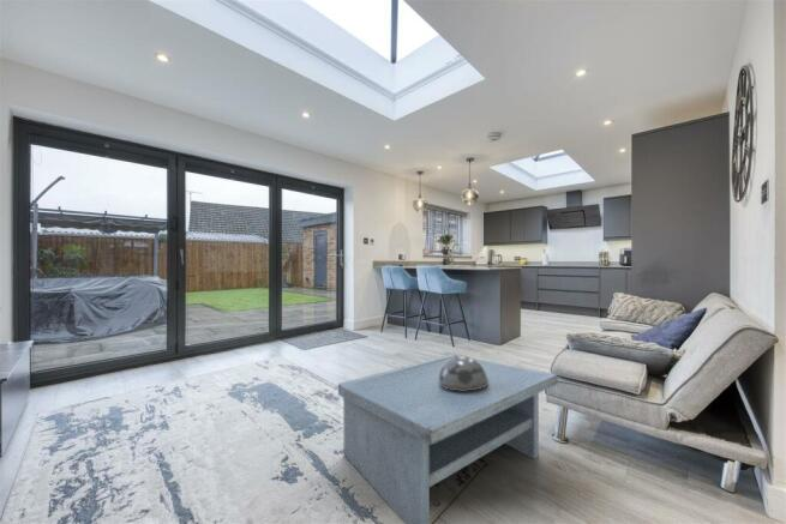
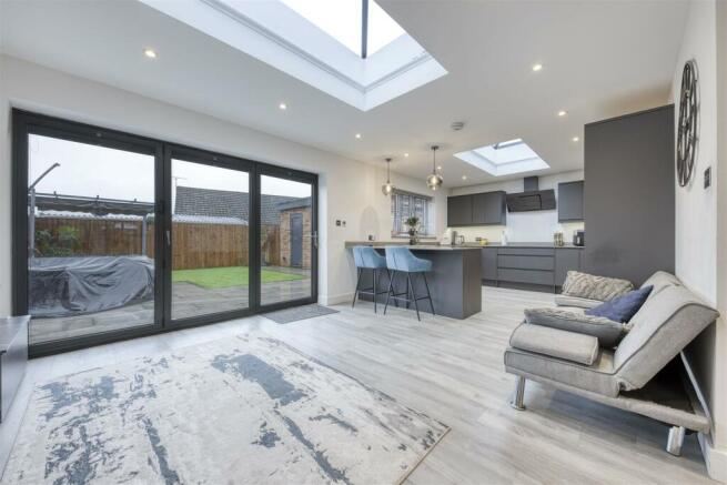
- coffee table (445, 415)
- decorative bowl (462, 371)
